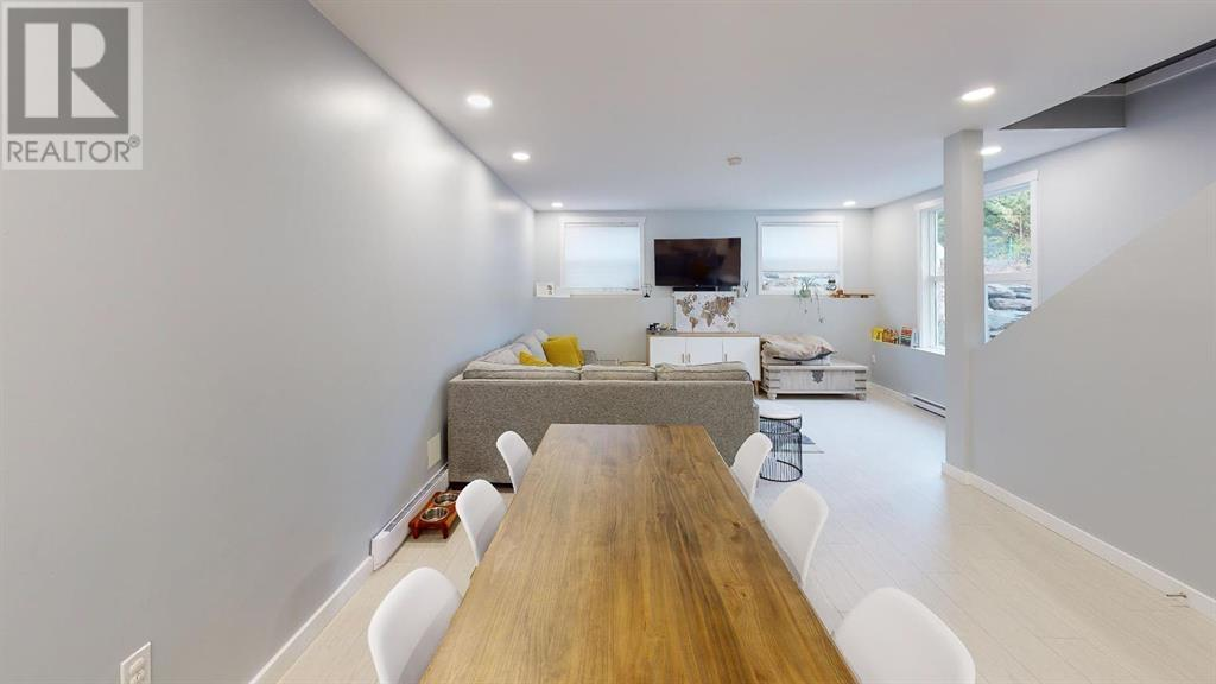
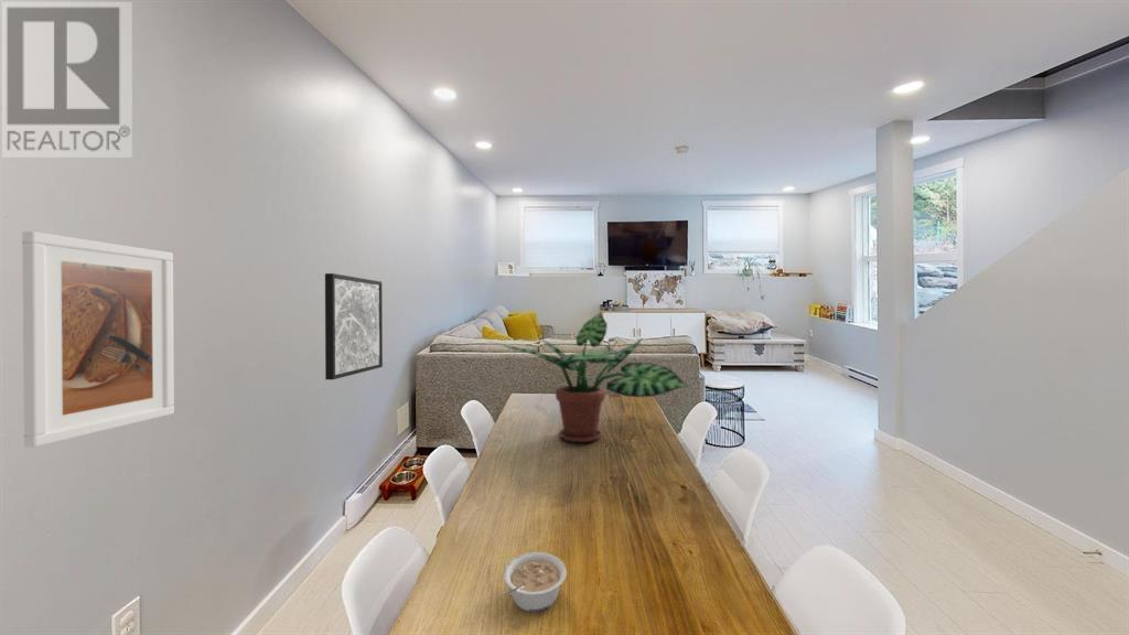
+ wall art (356, 325)
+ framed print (109, 335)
+ legume (535, 582)
+ potted plant (568, 375)
